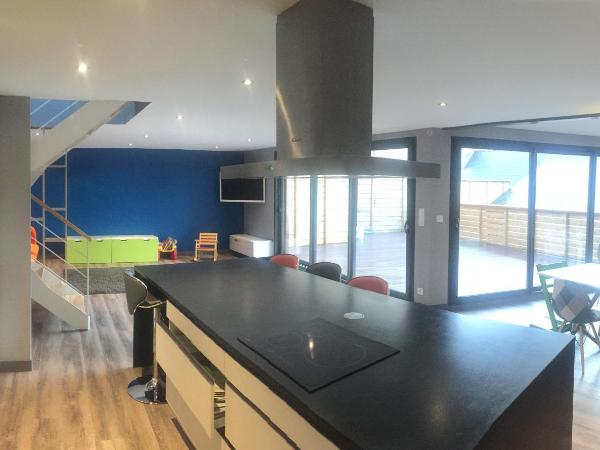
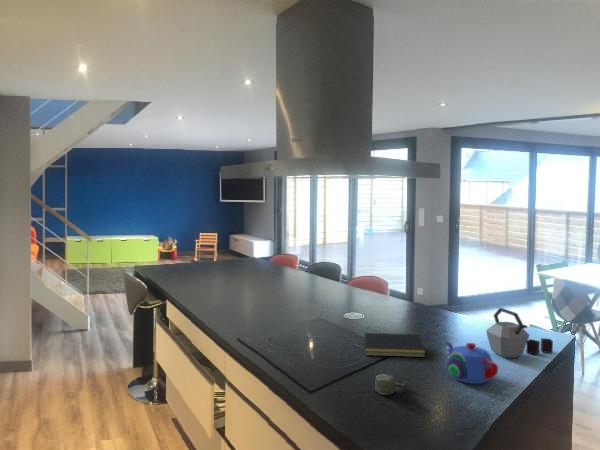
+ notepad (393, 344)
+ cup (392, 382)
+ teapot (468, 360)
+ kettle (523, 331)
